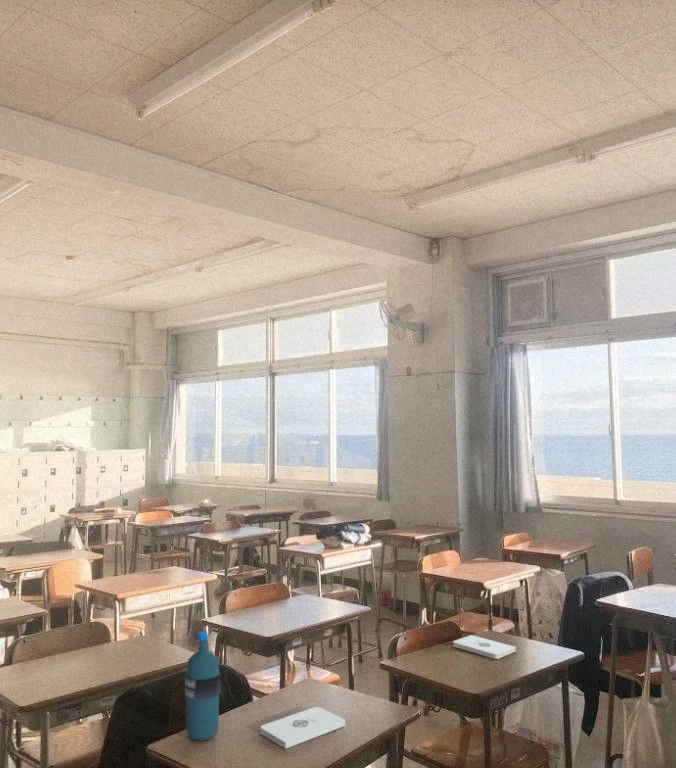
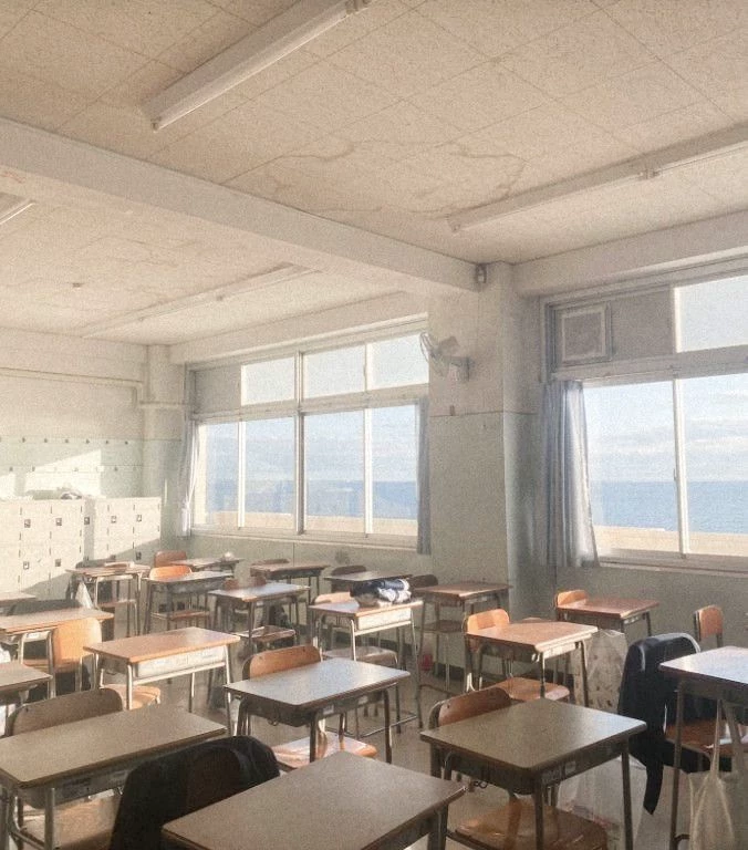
- notepad (483, 646)
- water bottle (202, 684)
- notepad (302, 726)
